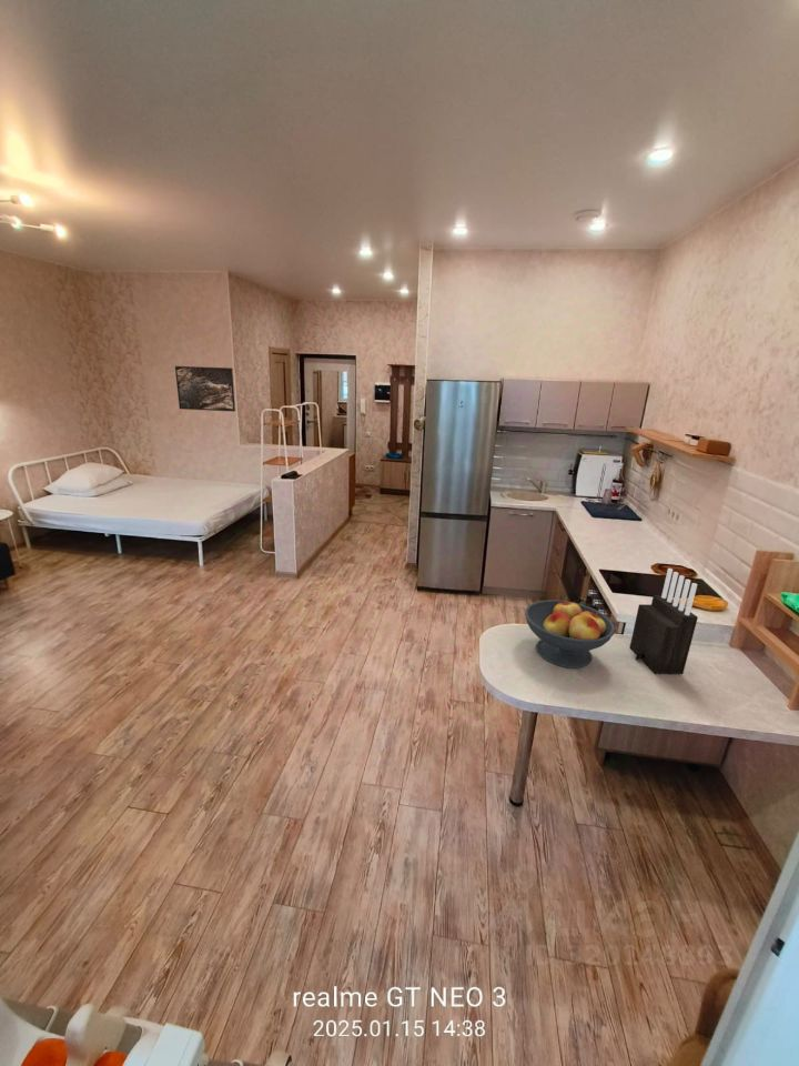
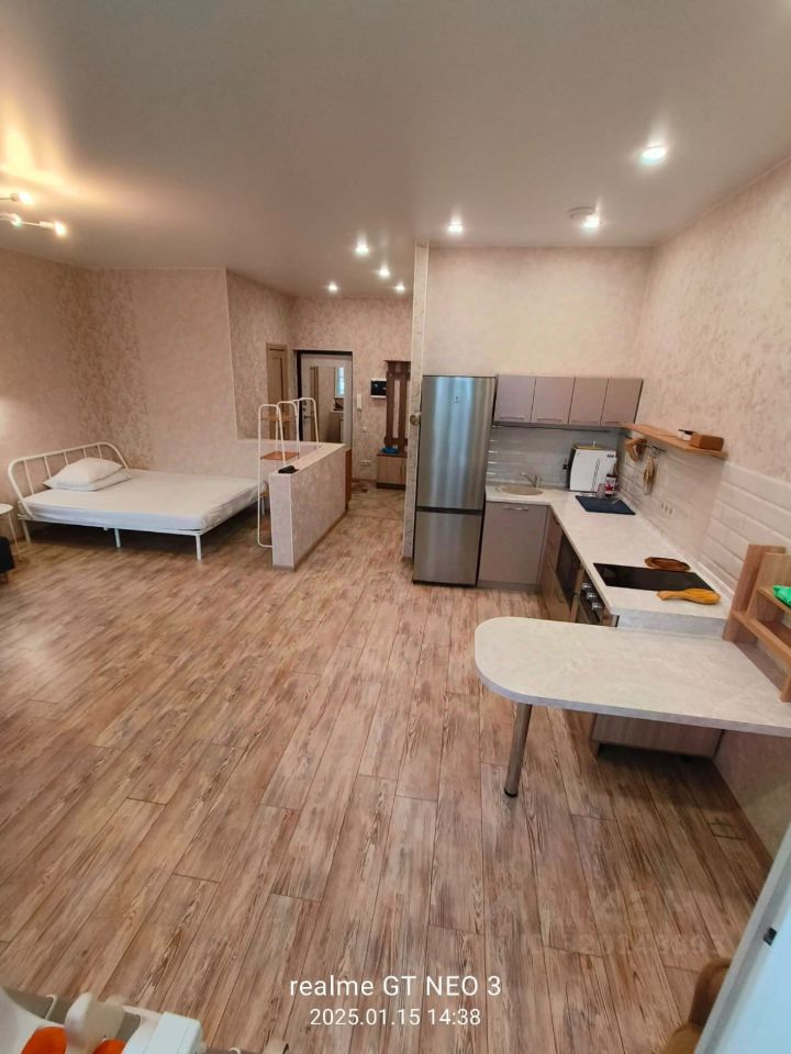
- fruit bowl (566, 630)
- knife block (661, 620)
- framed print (205, 389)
